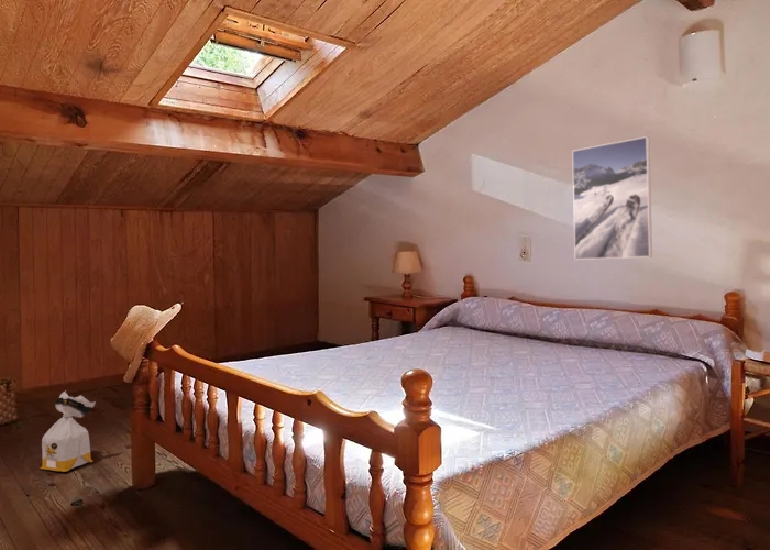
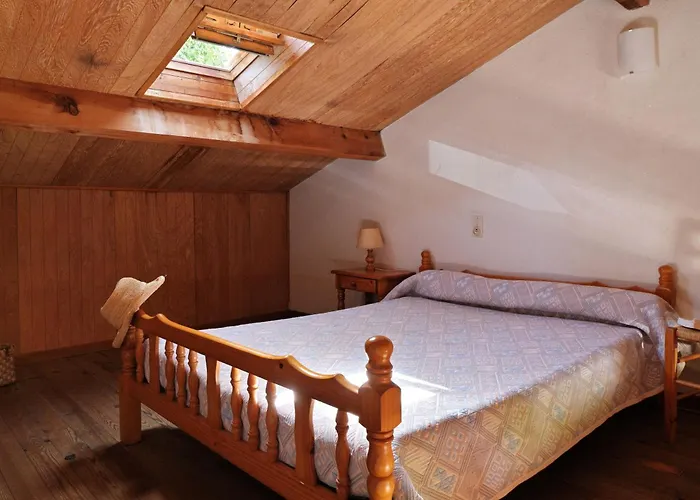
- bag (66, 428)
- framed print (609, 200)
